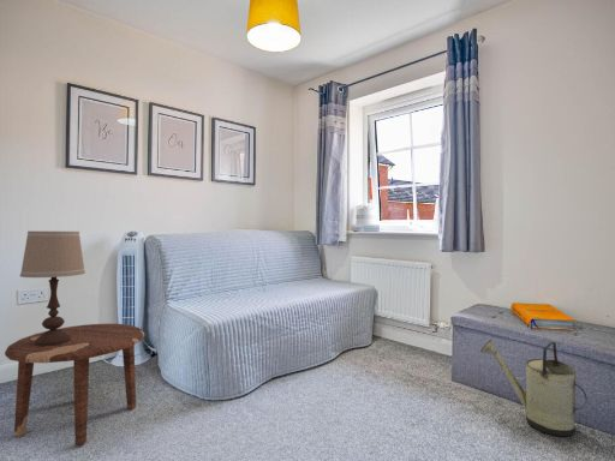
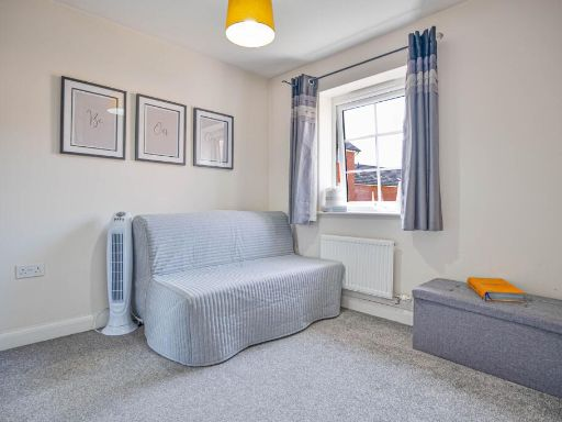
- side table (79, 378)
- watering can (529, 378)
- table lamp (53, 286)
